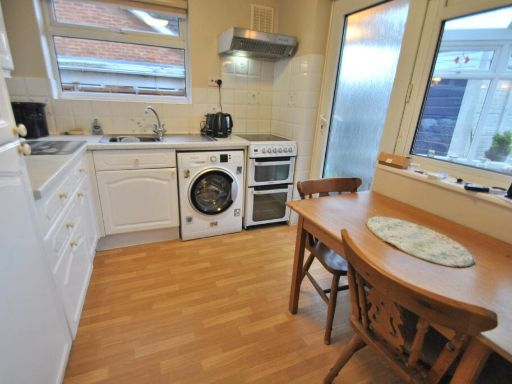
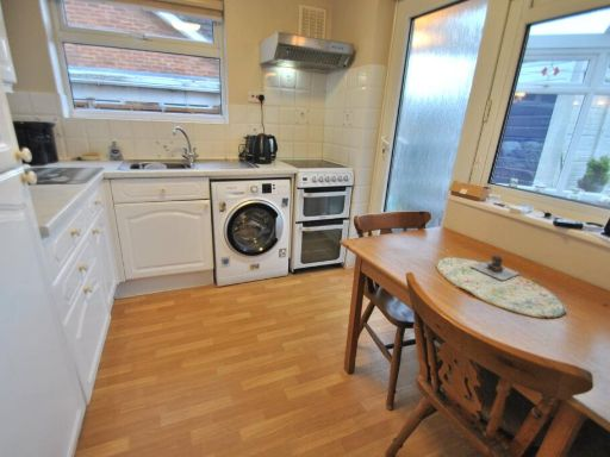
+ teapot (497, 262)
